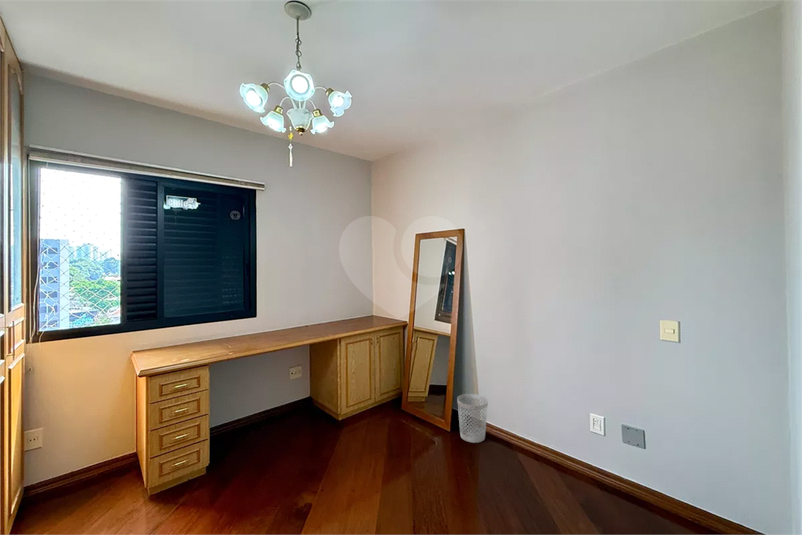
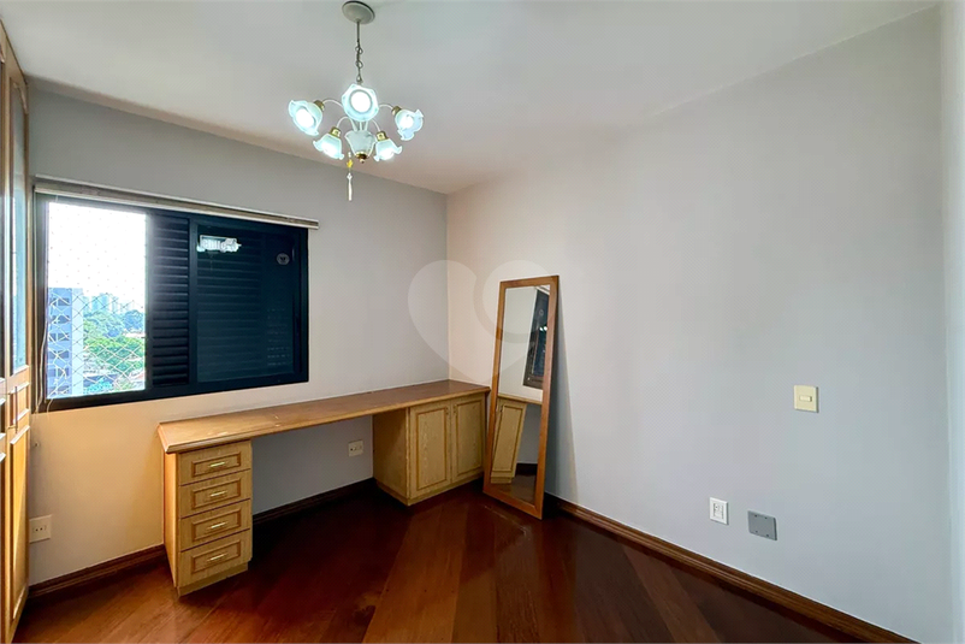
- wastebasket (472, 417)
